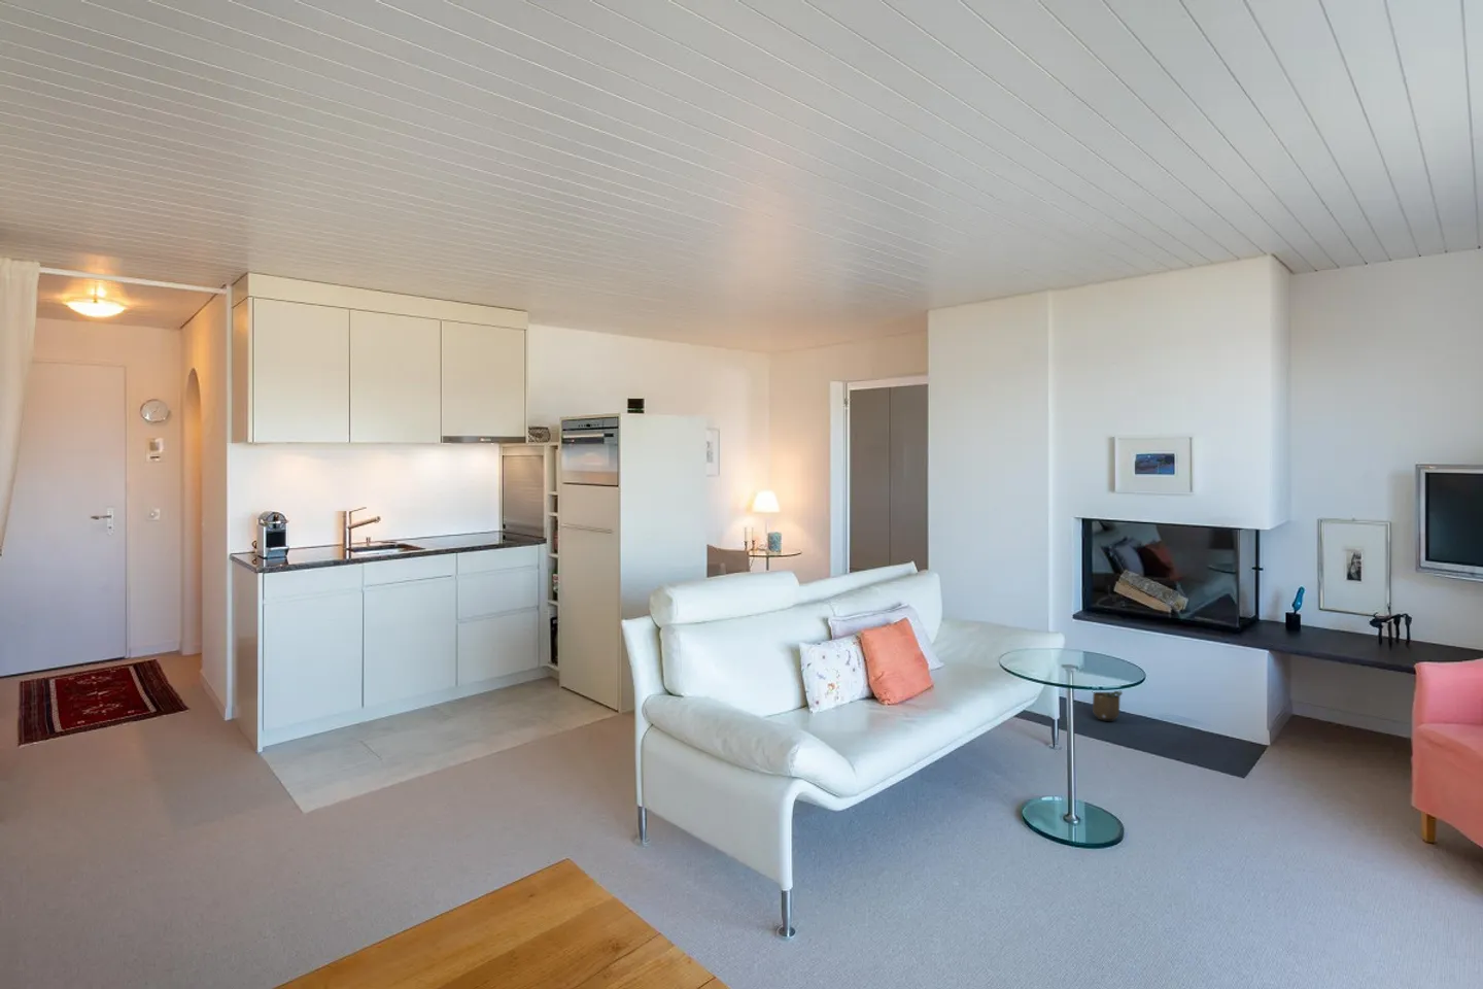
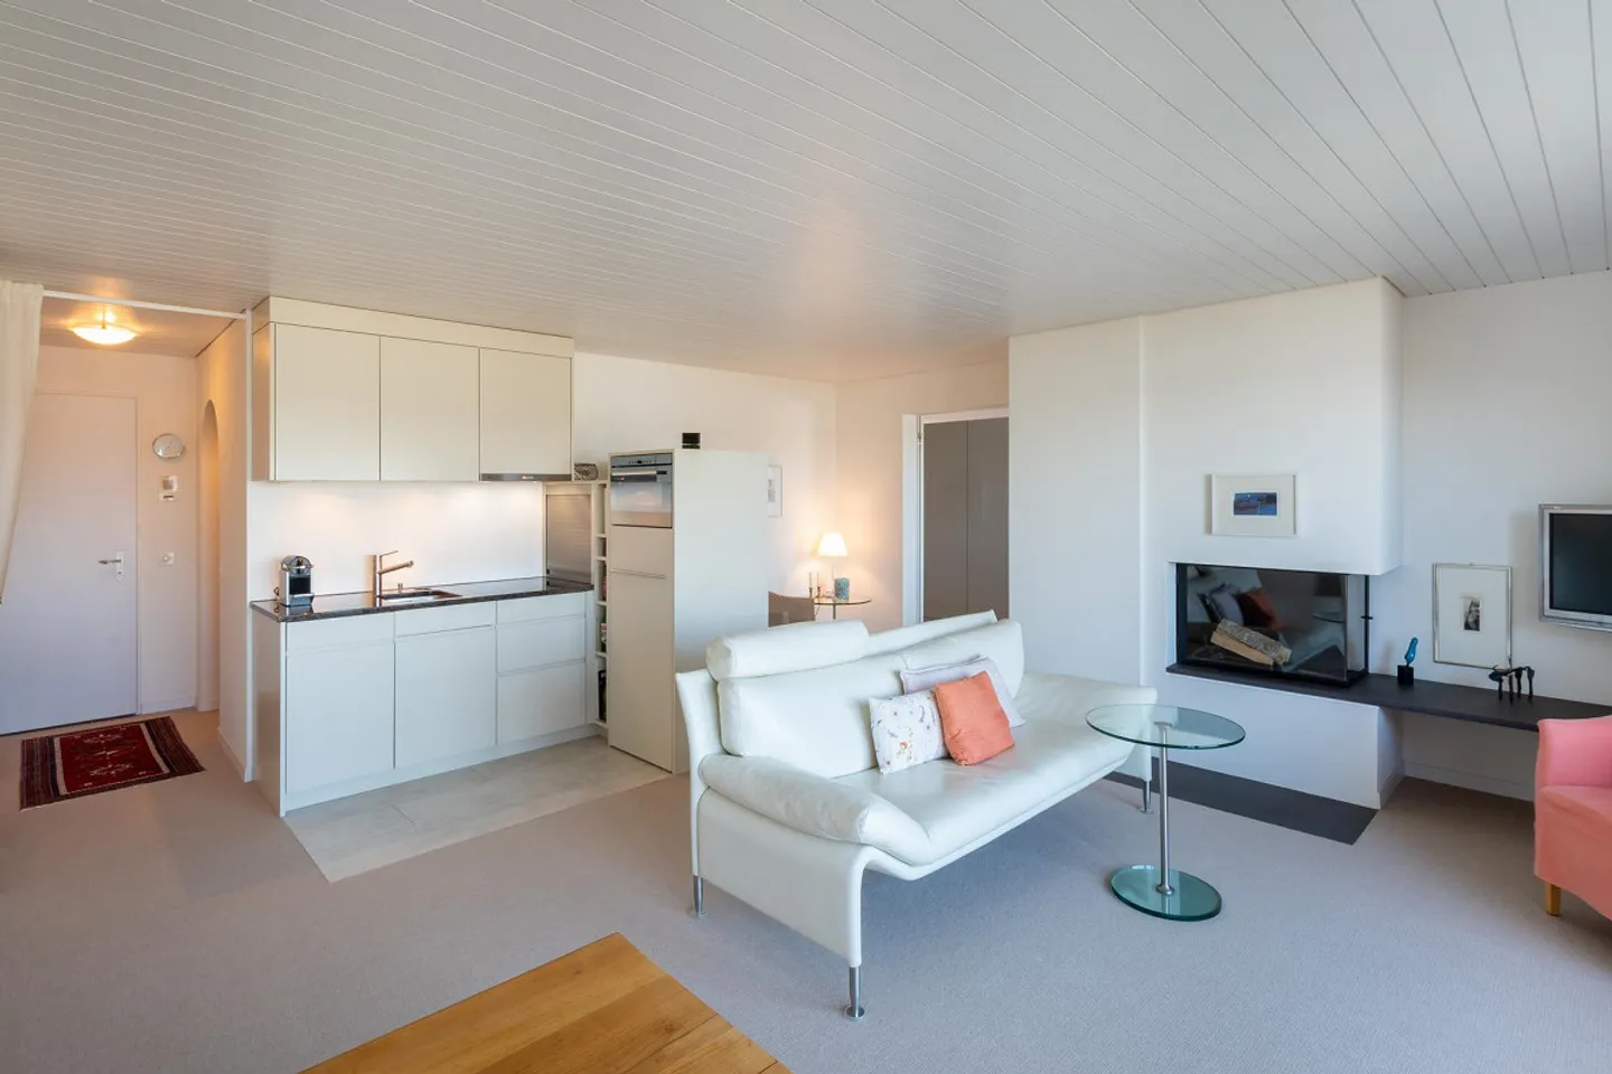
- potted plant (1105, 692)
